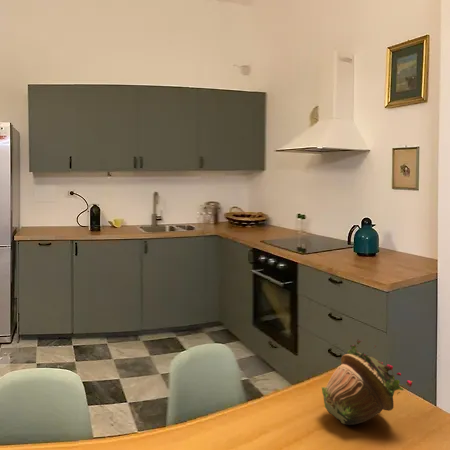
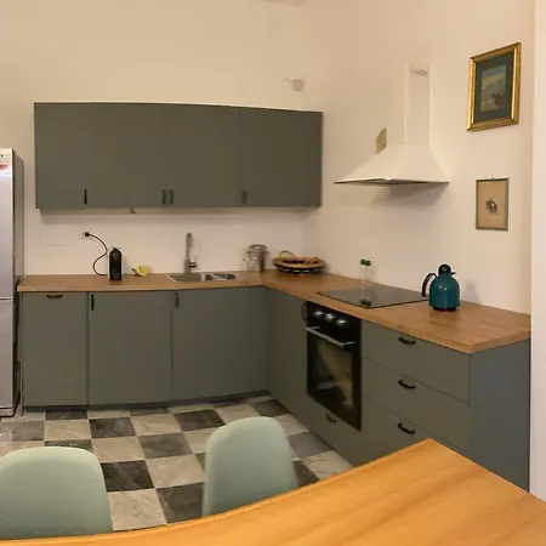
- flower pot (365, 384)
